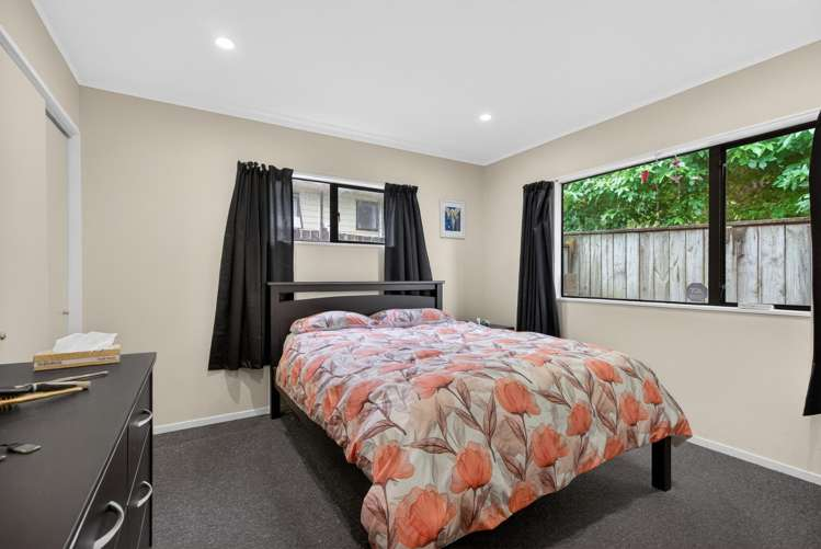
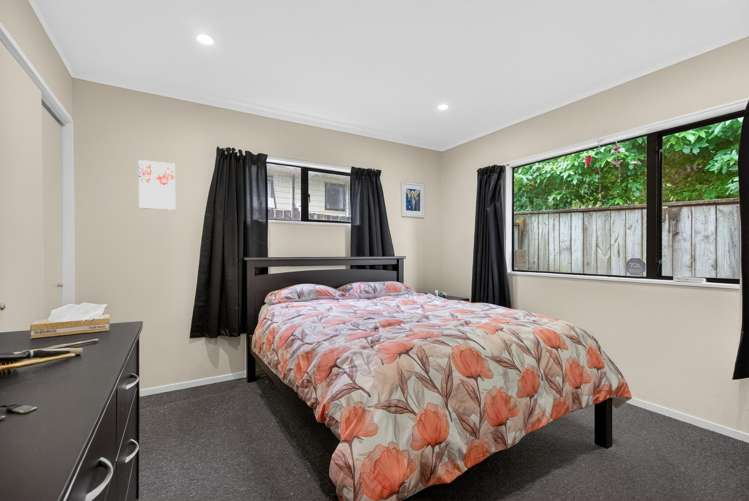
+ wall art (157, 185)
